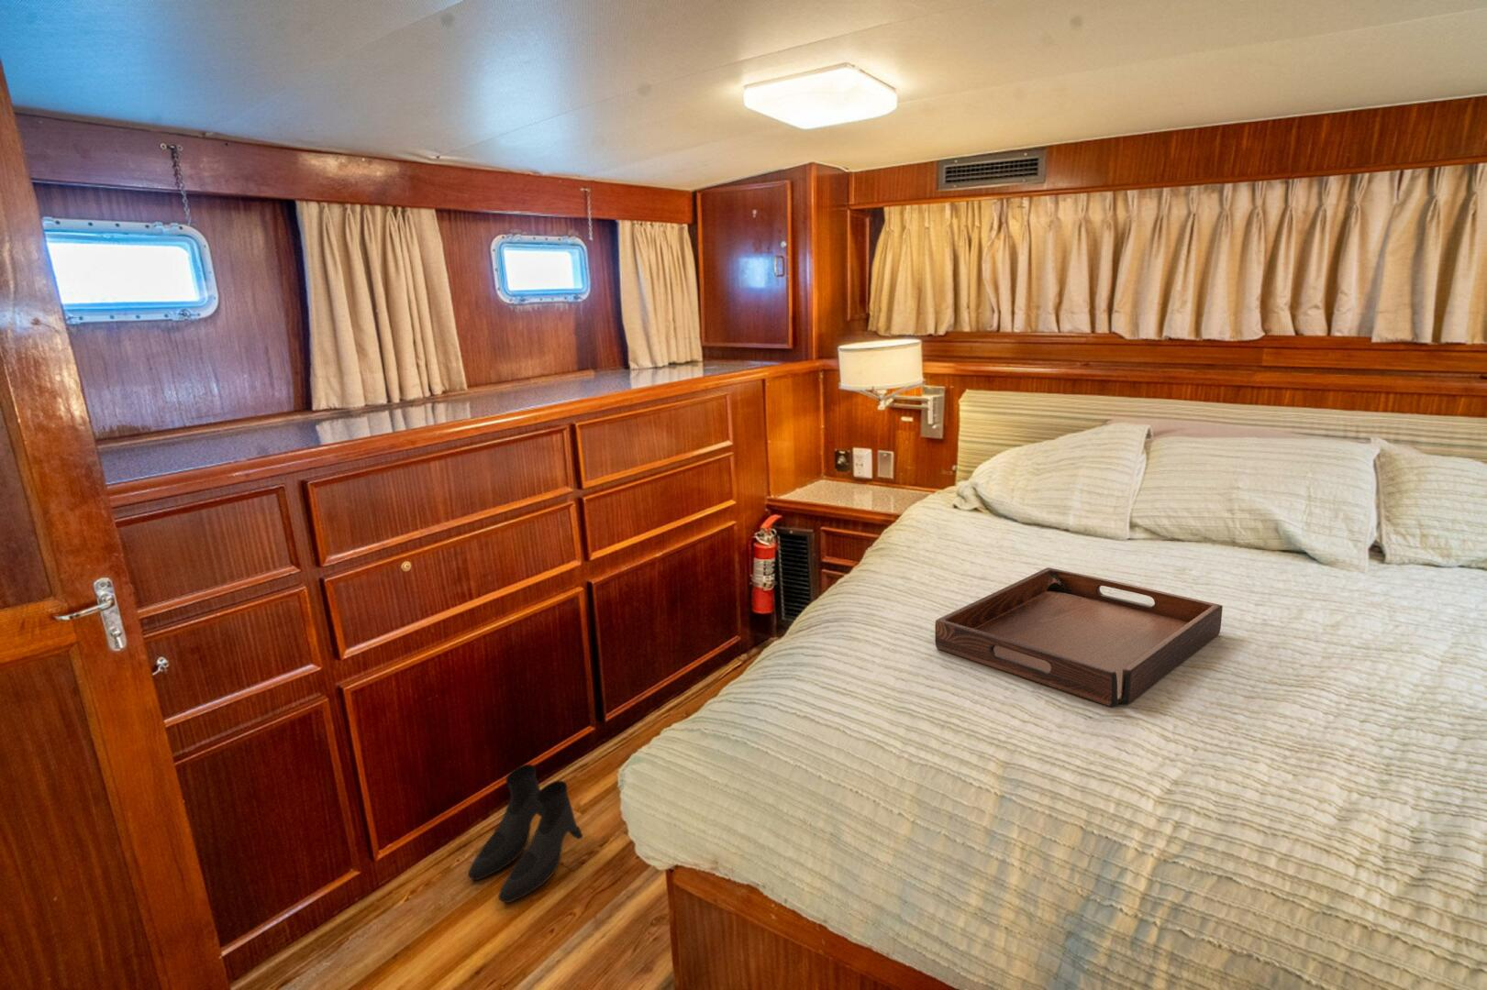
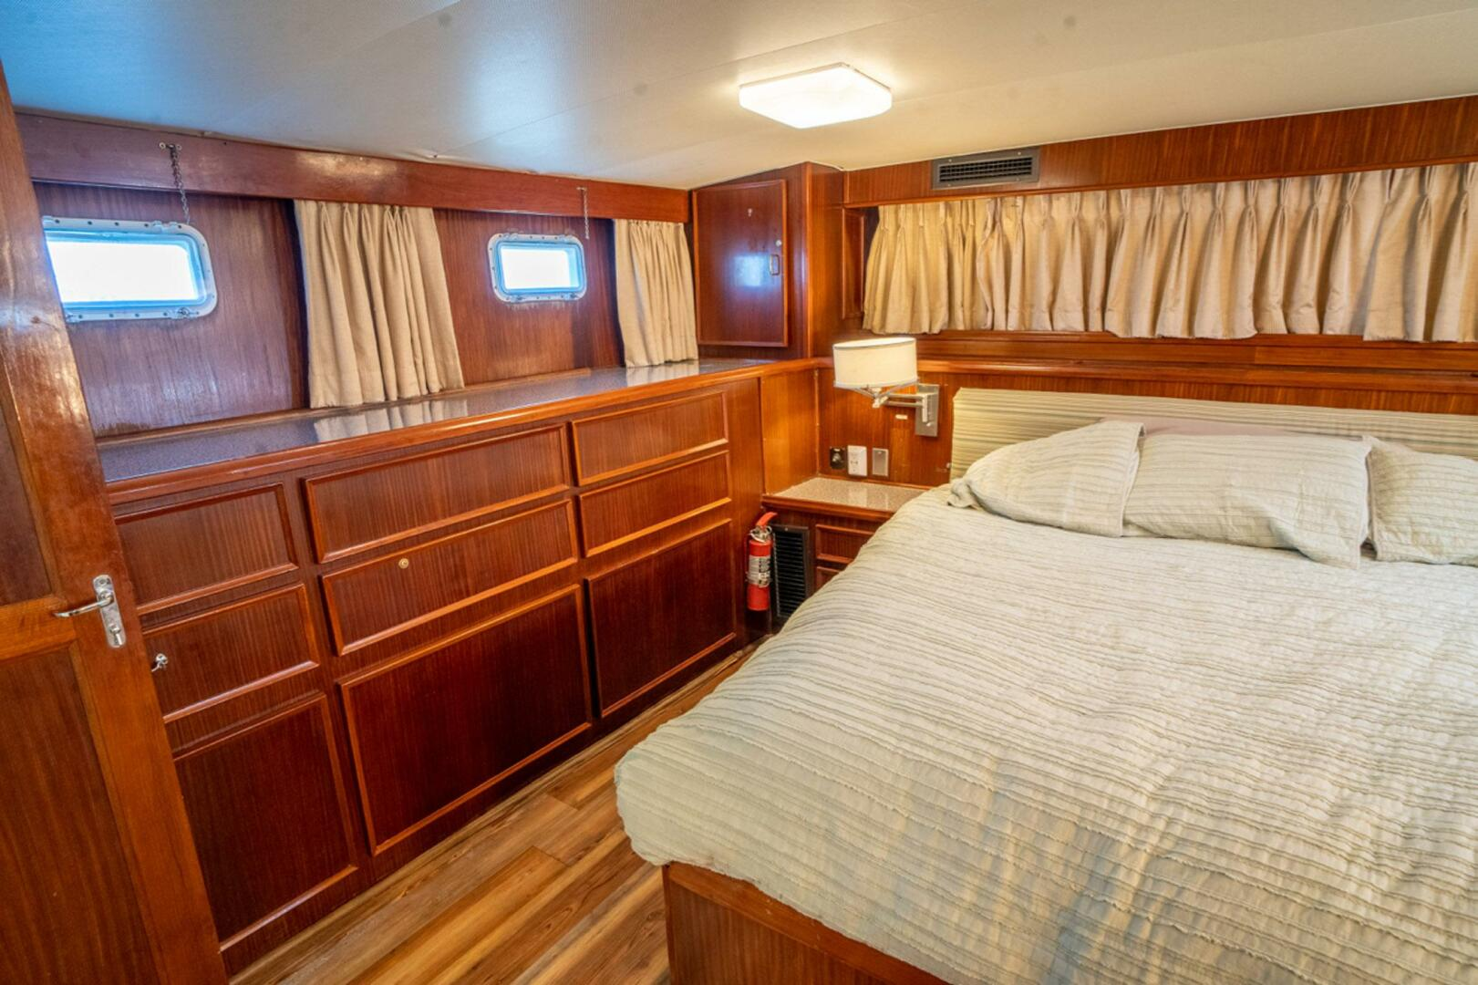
- boots (523, 825)
- serving tray (1078, 626)
